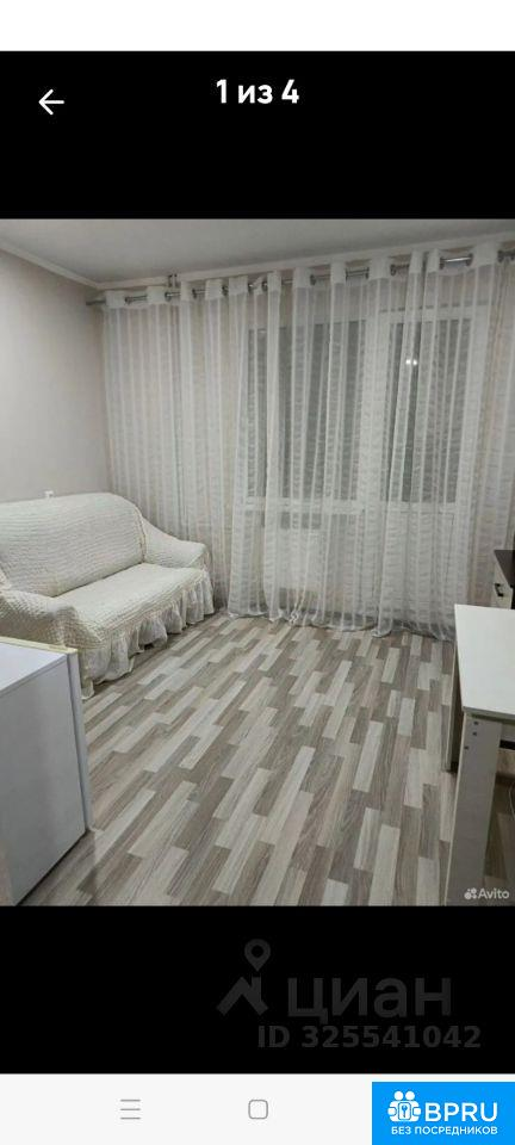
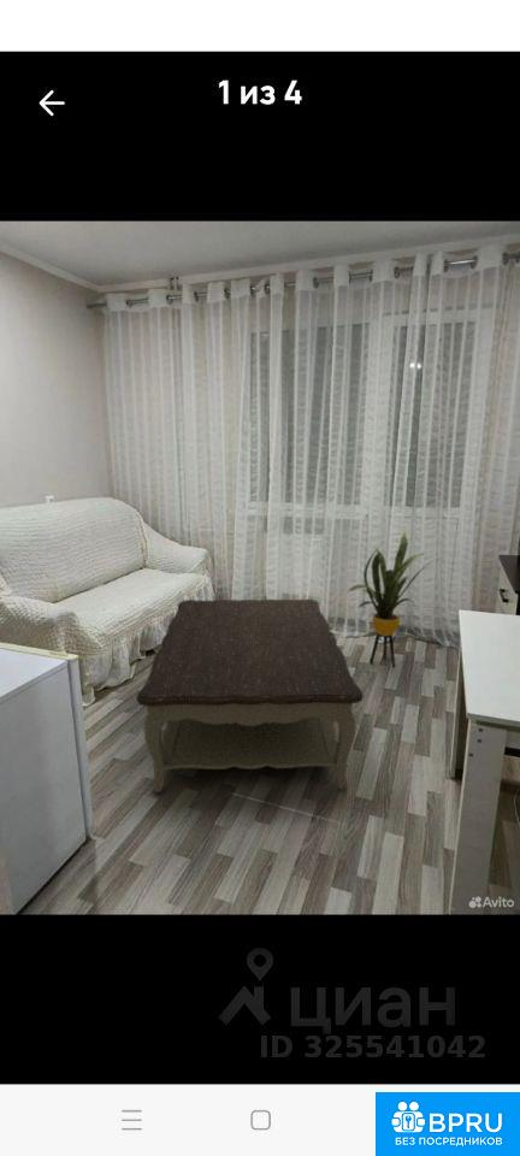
+ coffee table (249, 674)
+ house plant (394, 601)
